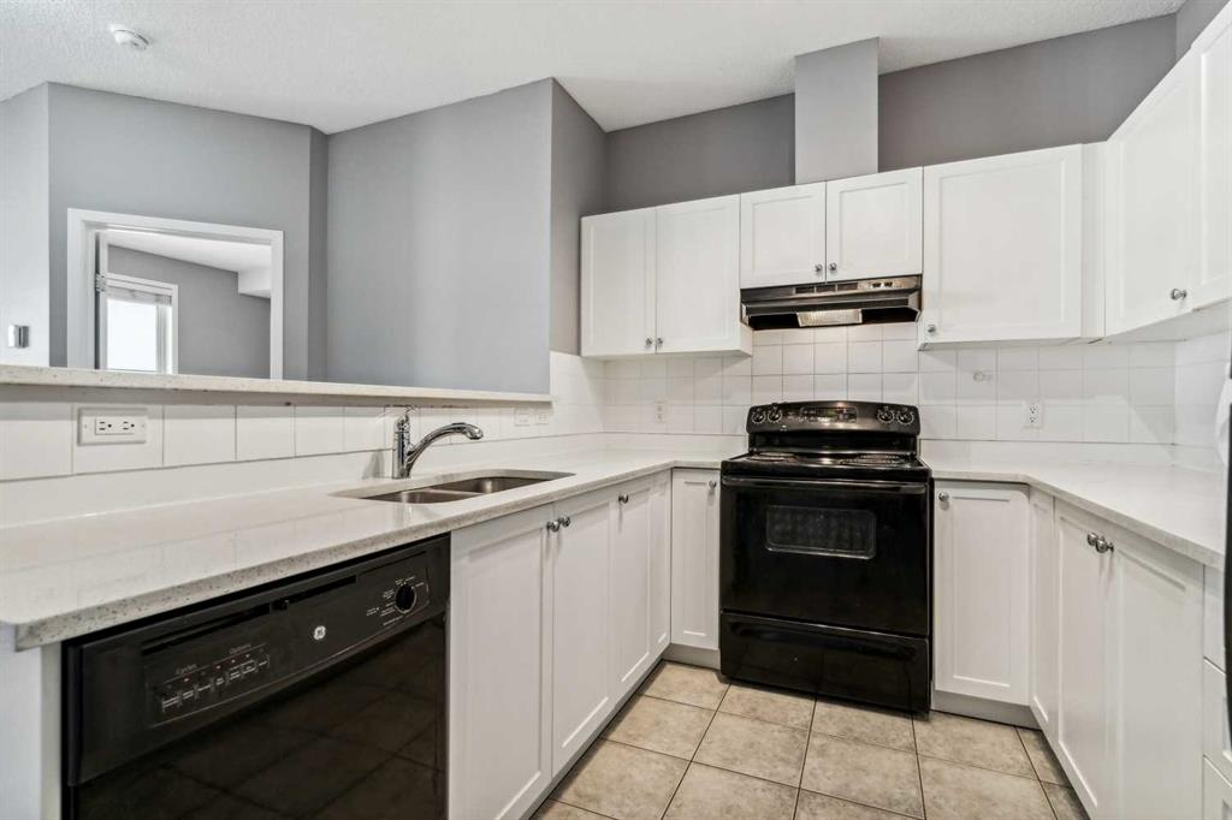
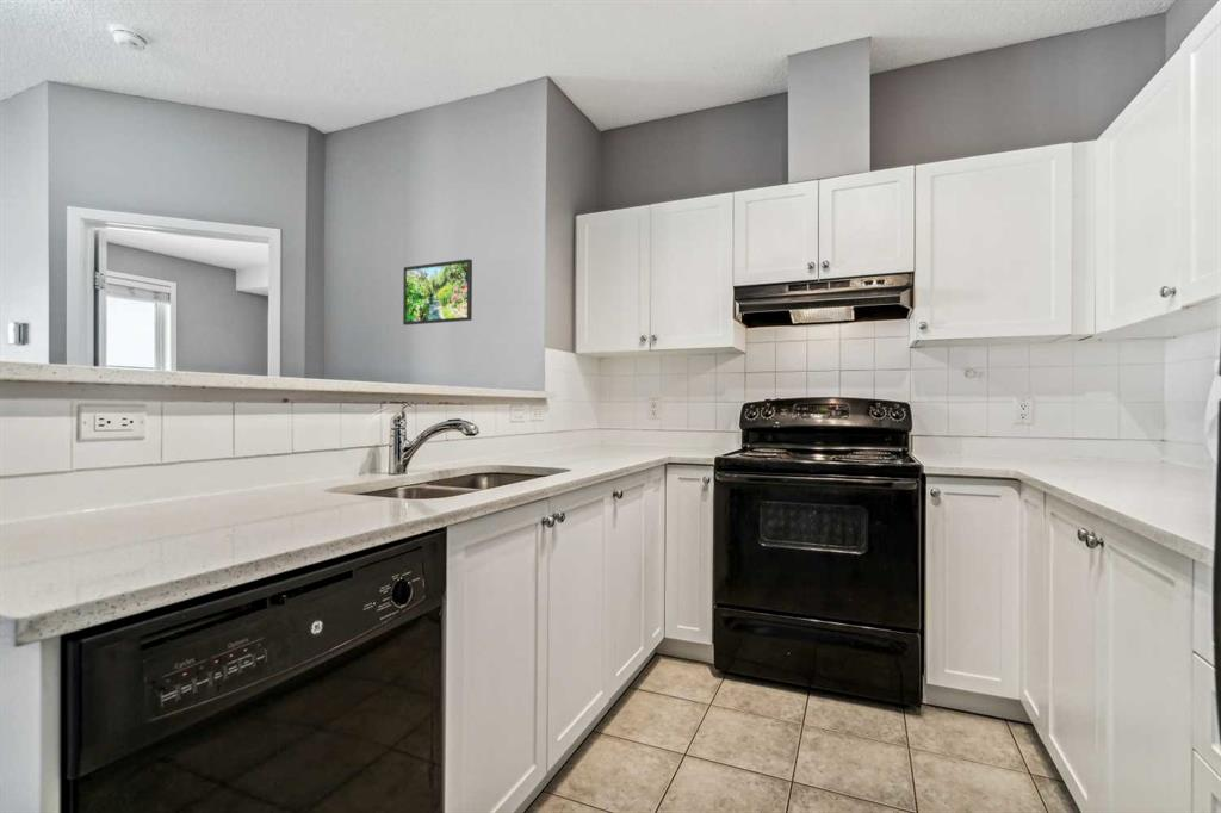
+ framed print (436, 292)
